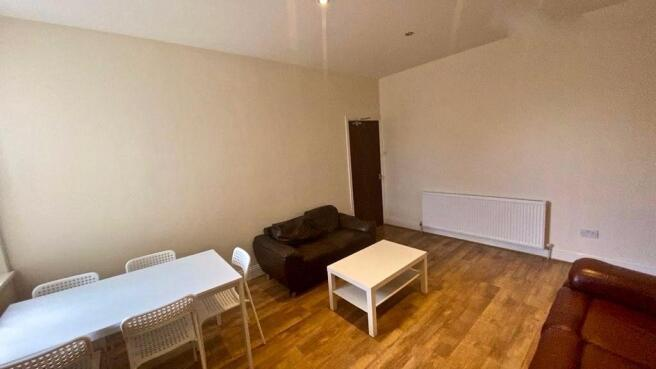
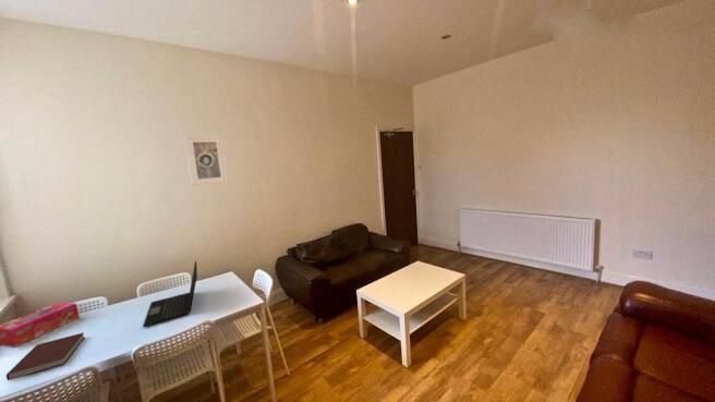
+ tissue box (38, 322)
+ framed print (207, 160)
+ laptop (172, 296)
+ notebook (49, 353)
